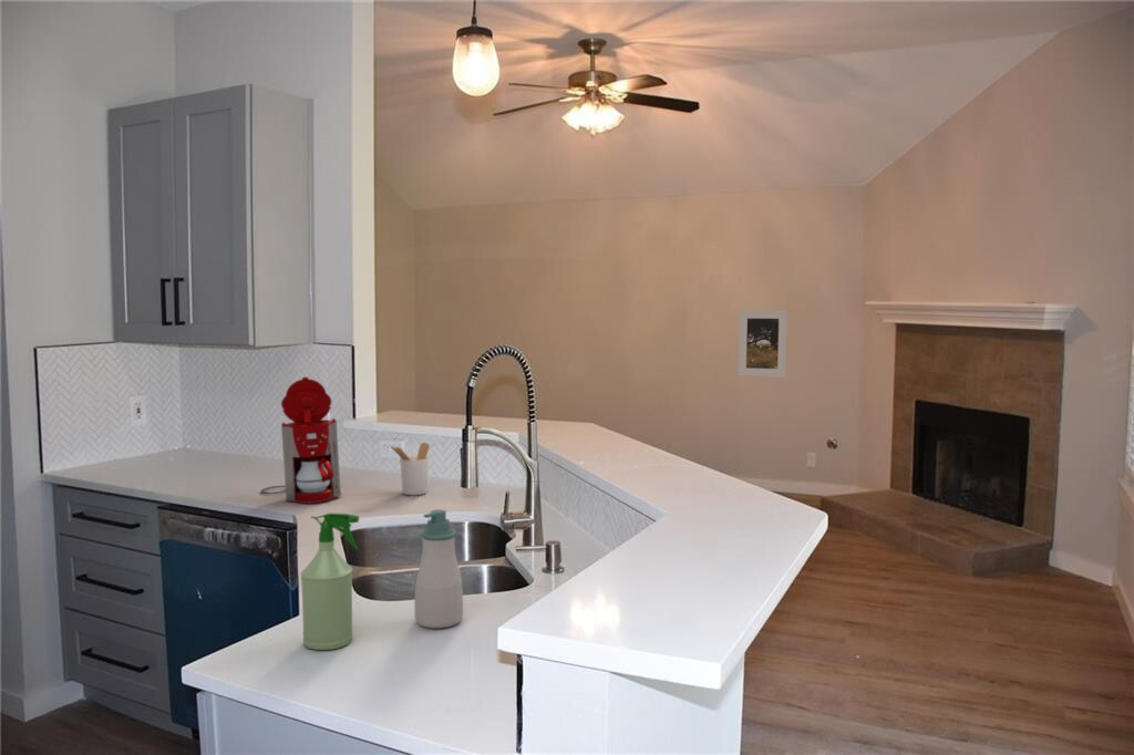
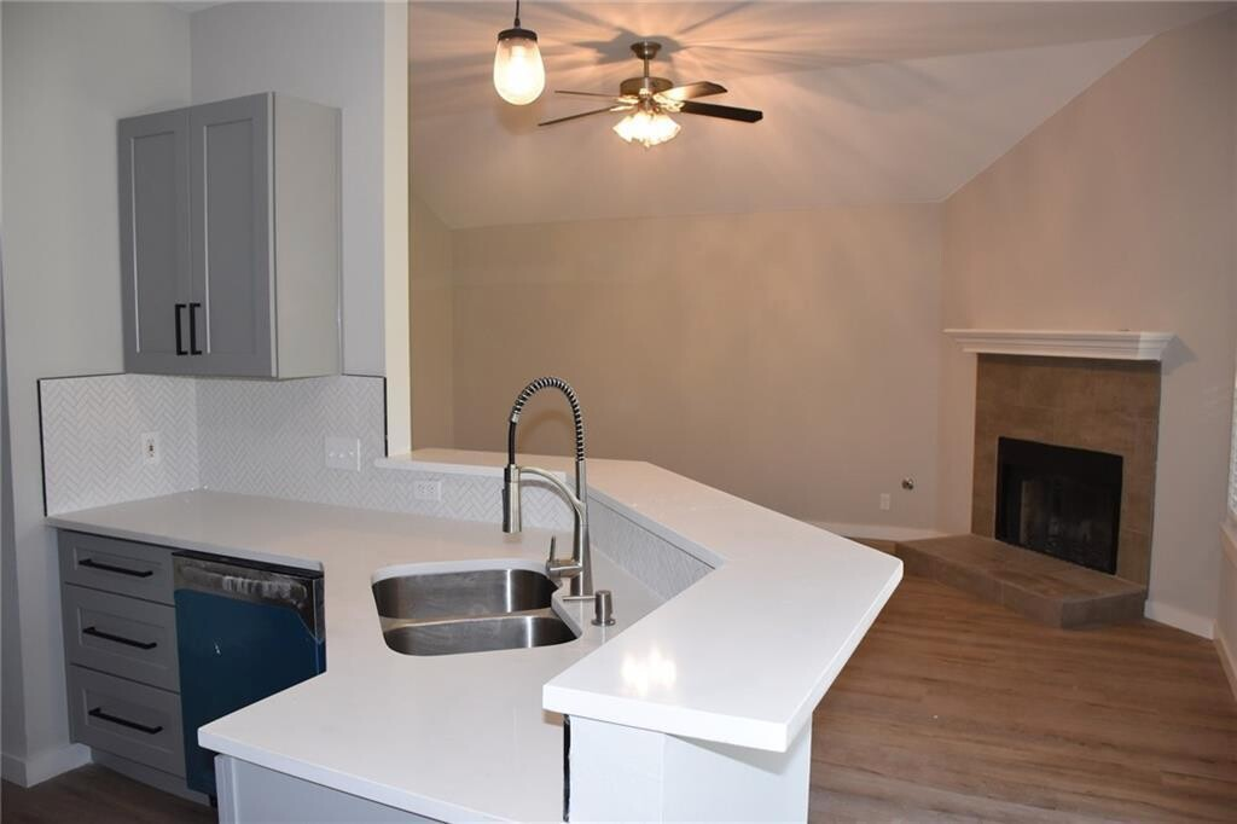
- soap bottle (439, 566)
- utensil holder (409, 467)
- coffee maker (299, 435)
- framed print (762, 343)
- spray bottle (327, 577)
